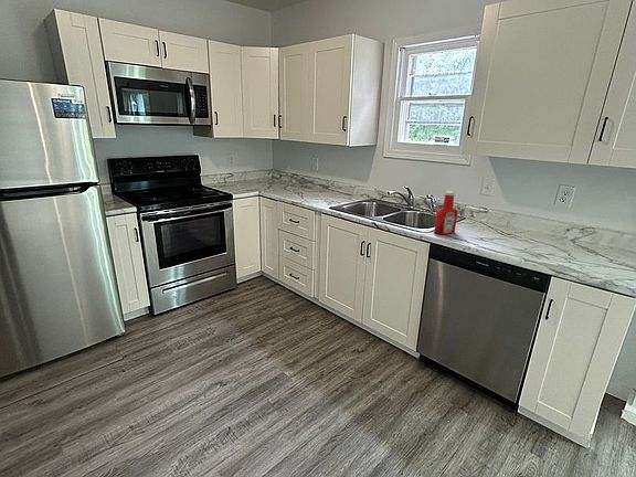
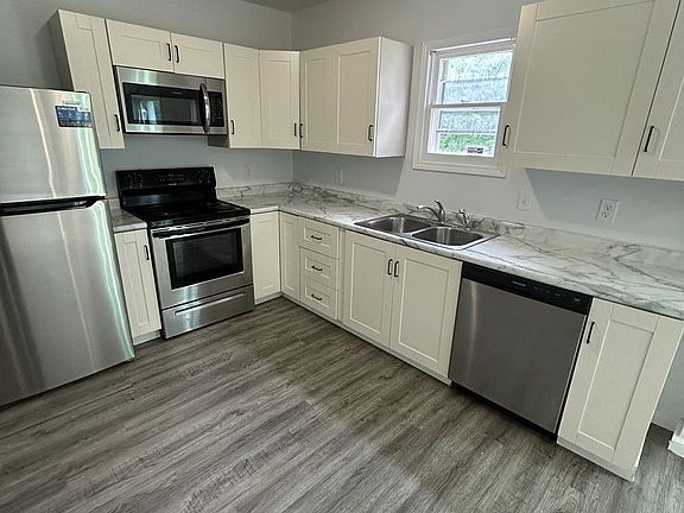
- soap bottle (446, 212)
